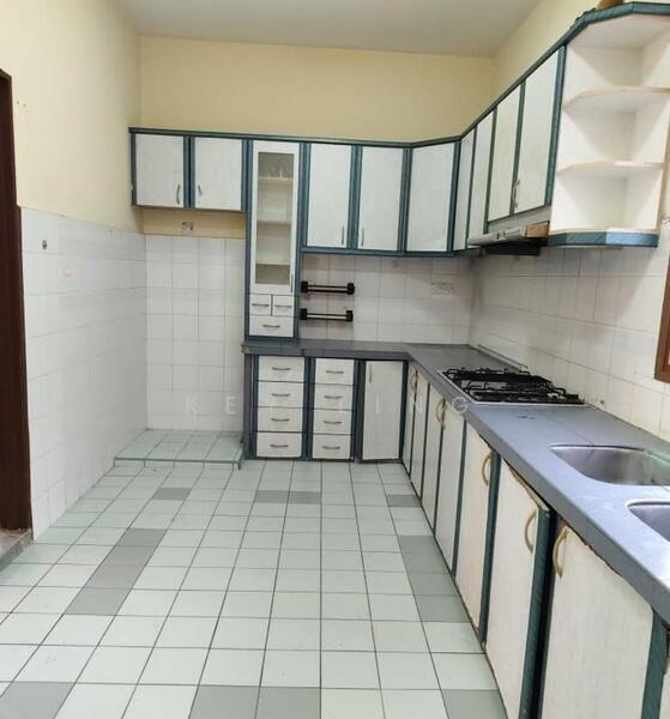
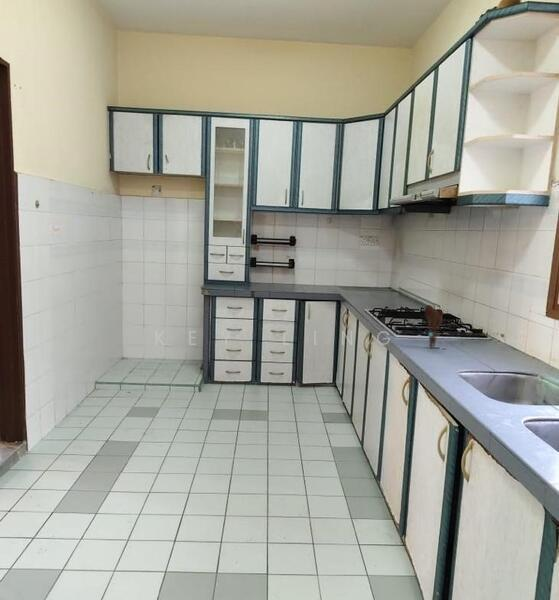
+ utensil holder (432, 326)
